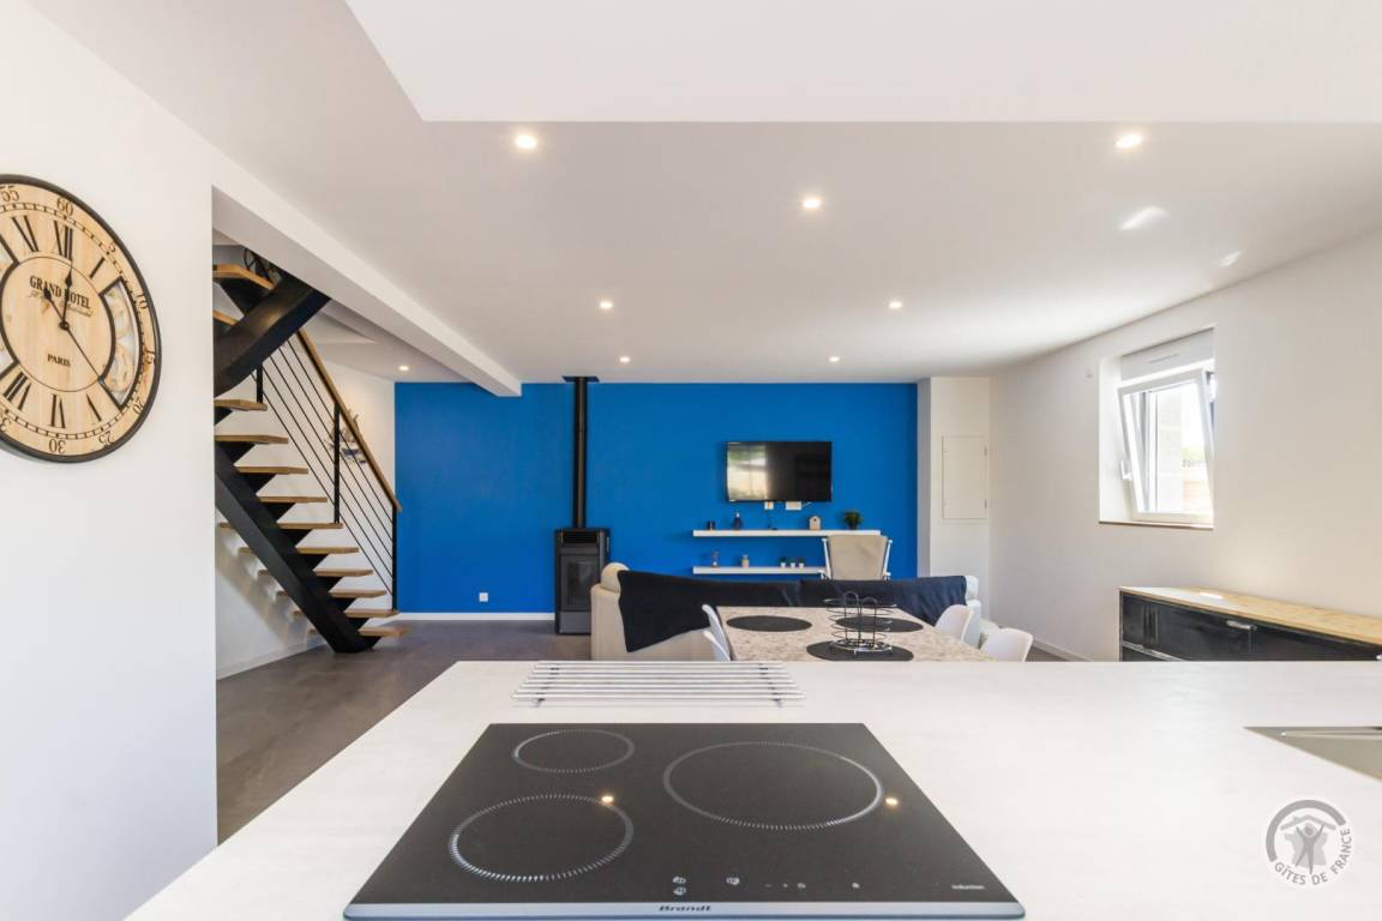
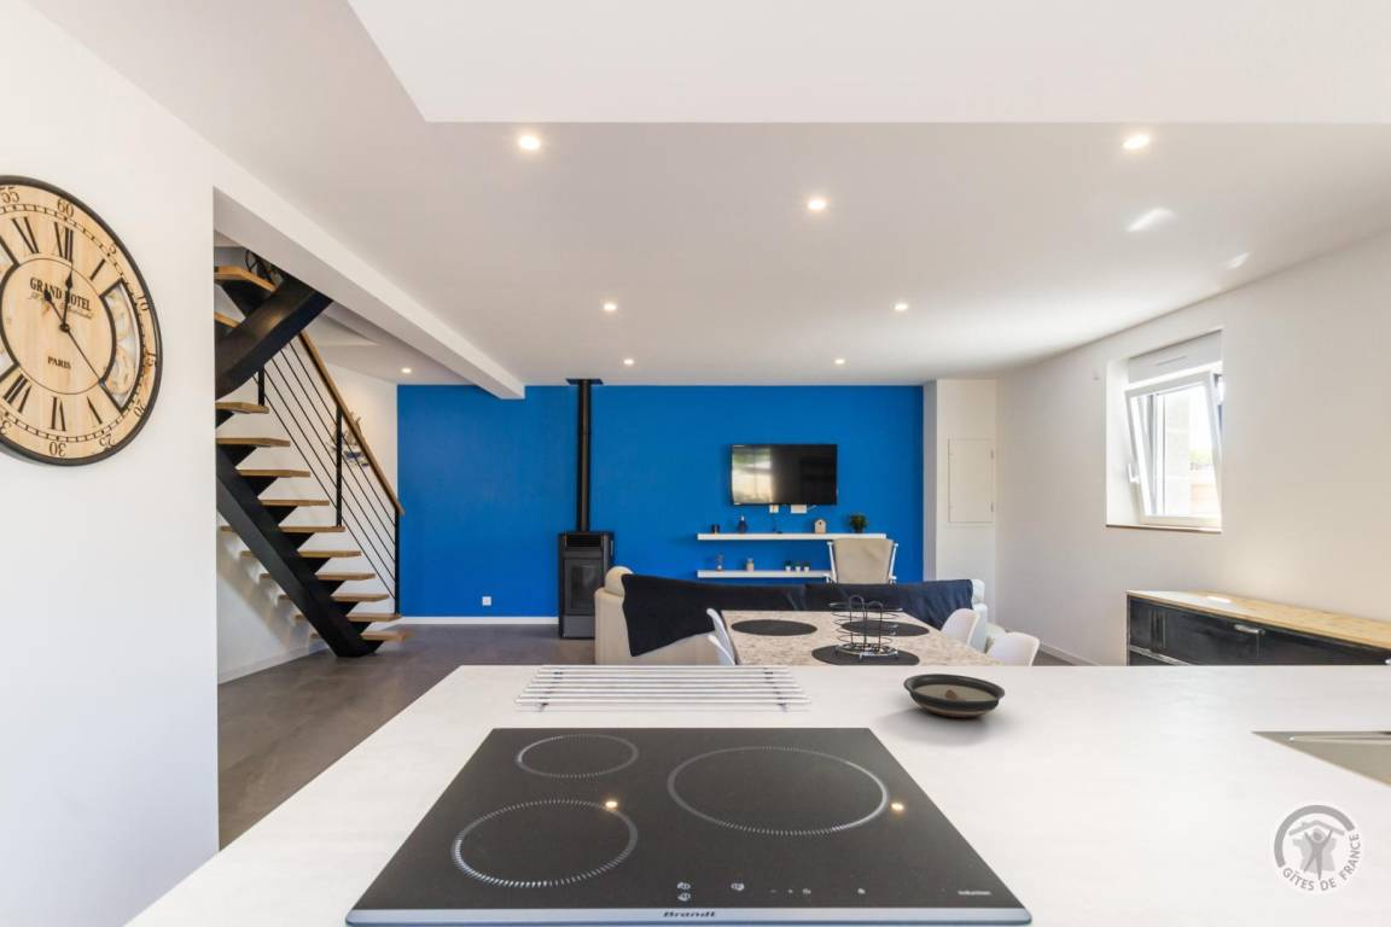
+ saucer (953, 698)
